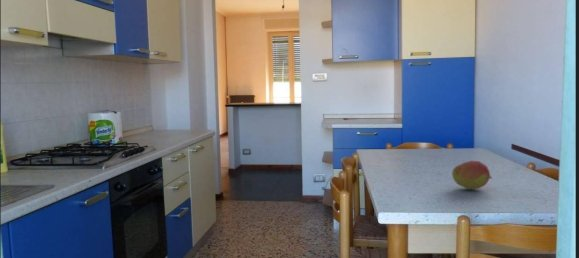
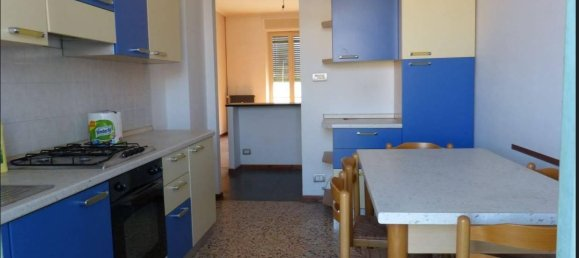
- fruit (471, 174)
